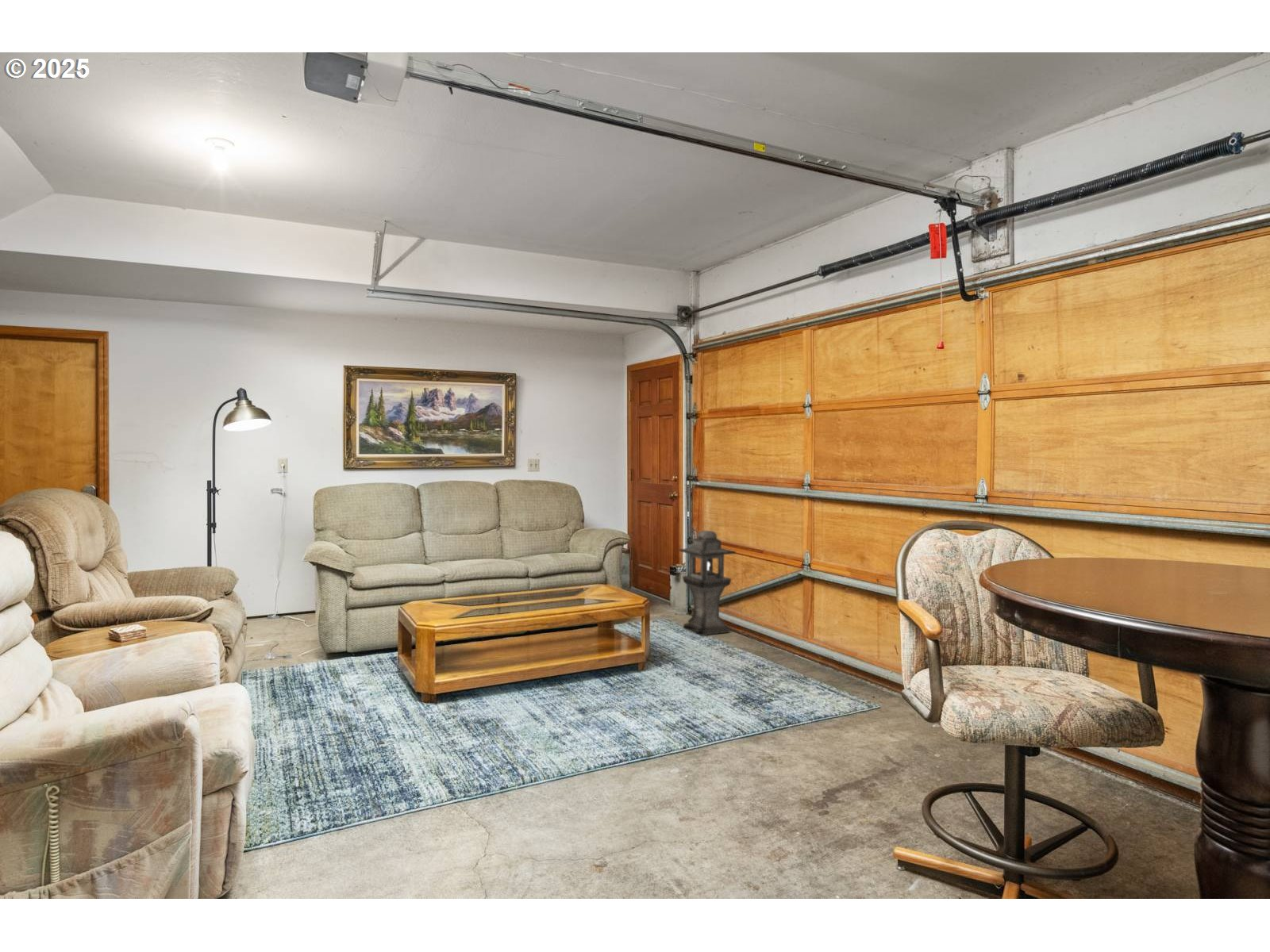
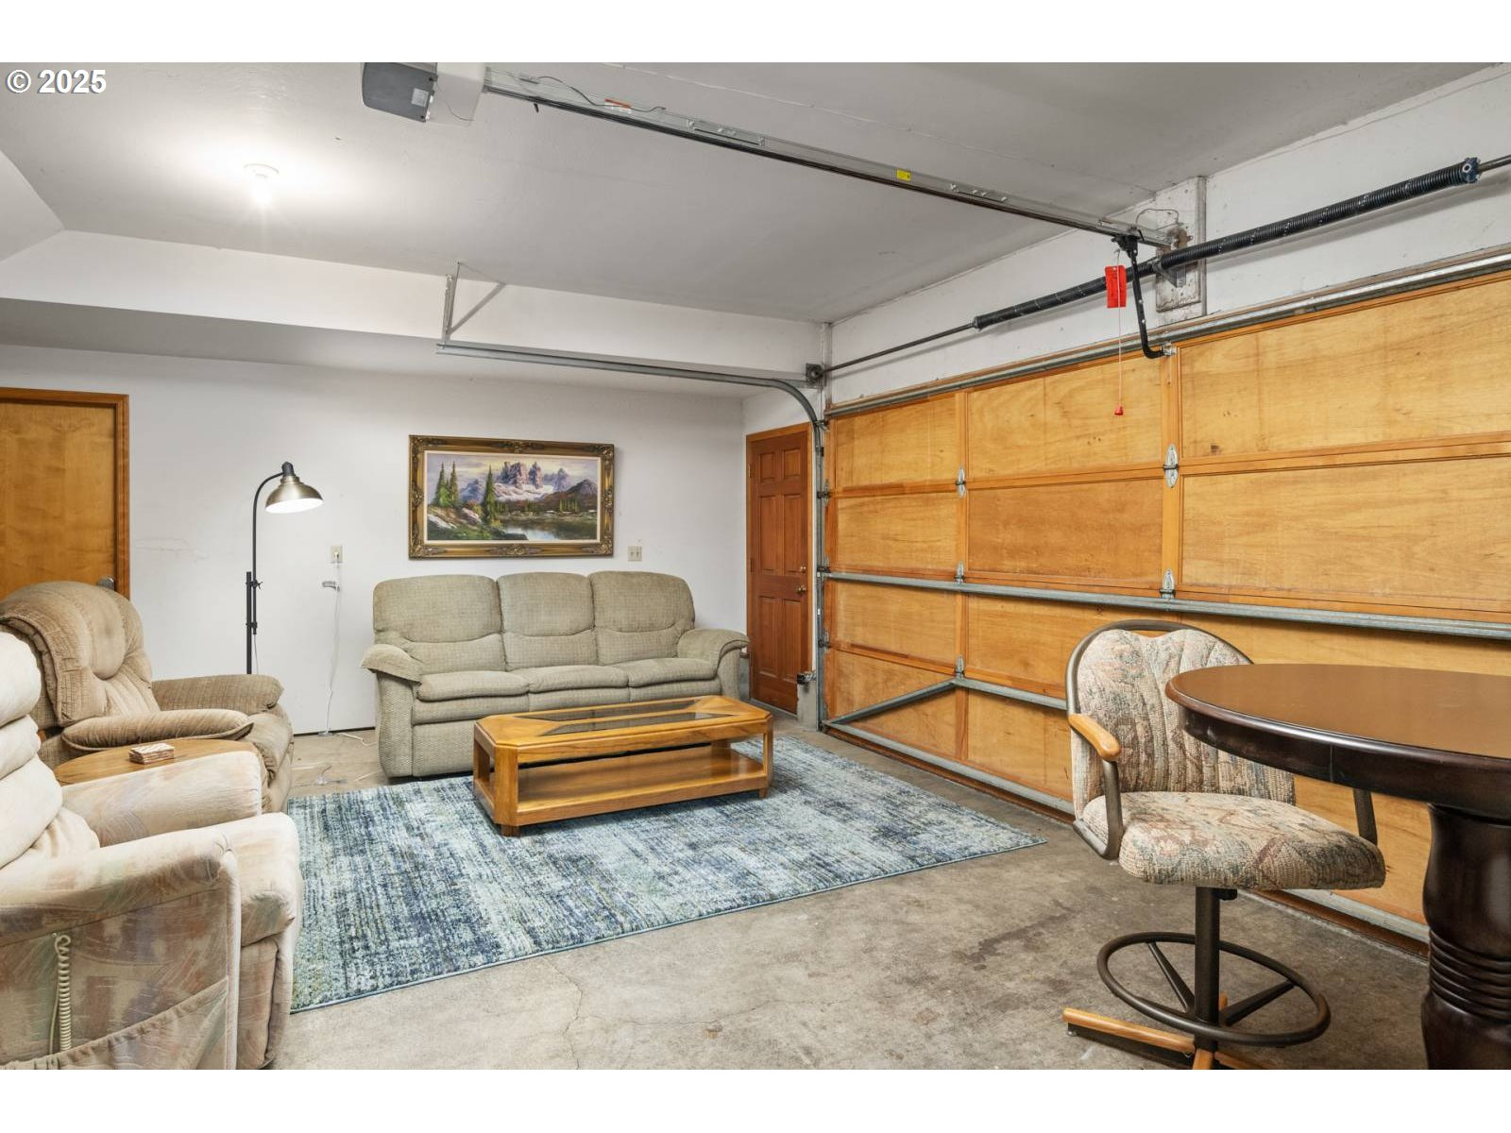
- lantern (706, 580)
